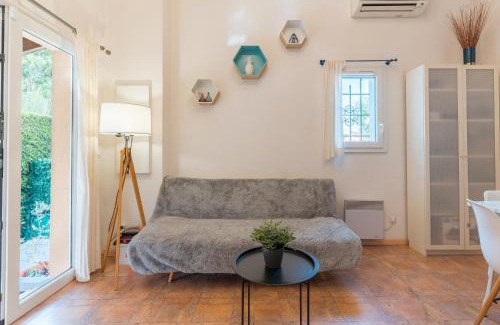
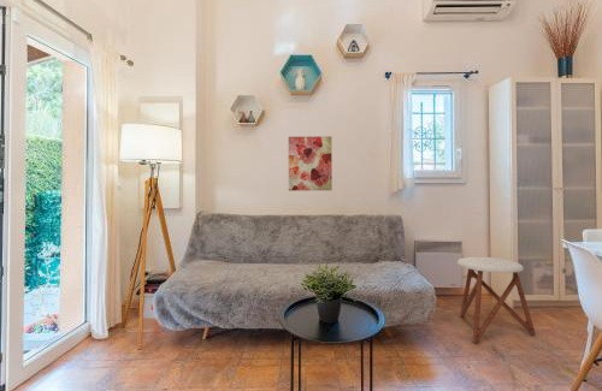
+ stool (490, 292)
+ wall art (309, 164)
